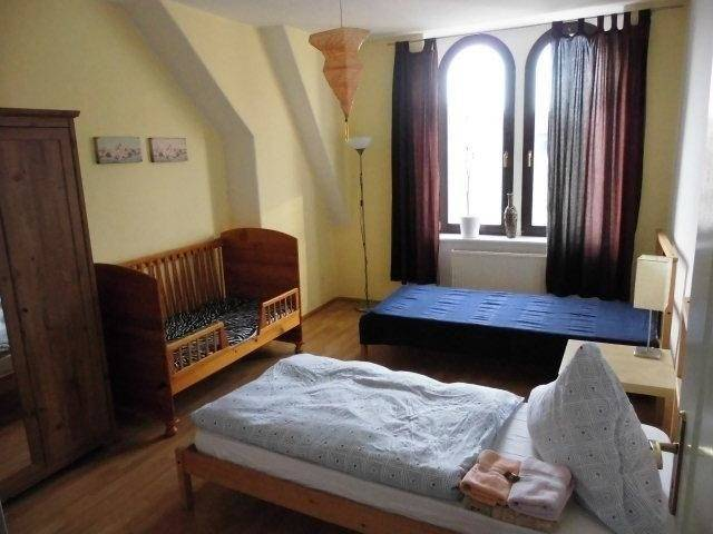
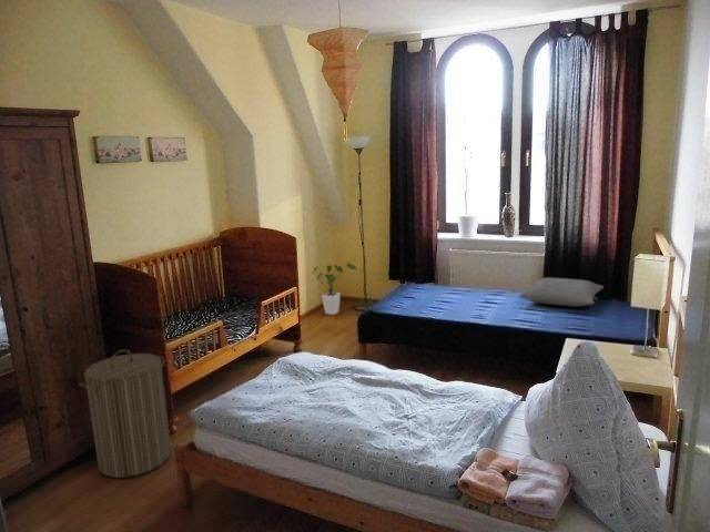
+ pillow (561, 291)
+ laundry hamper (129, 405)
+ house plant (333, 288)
